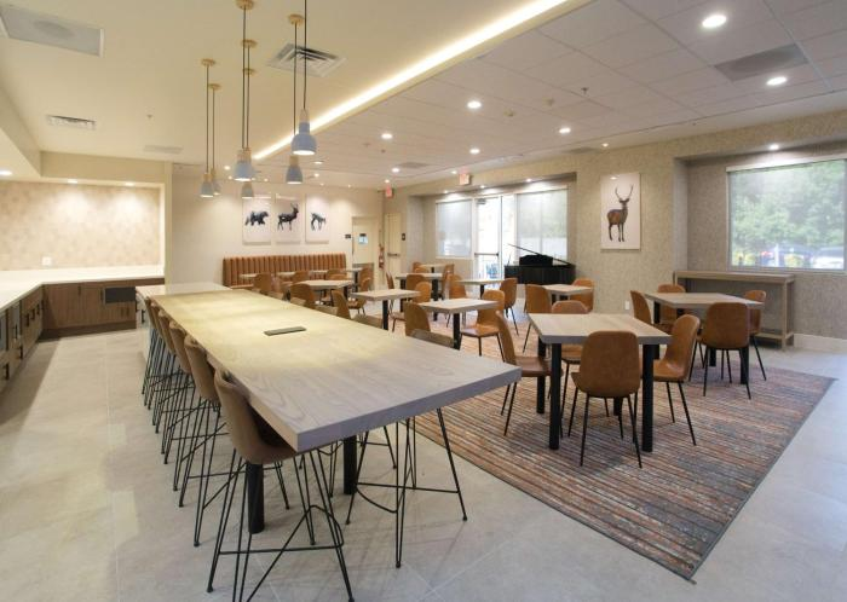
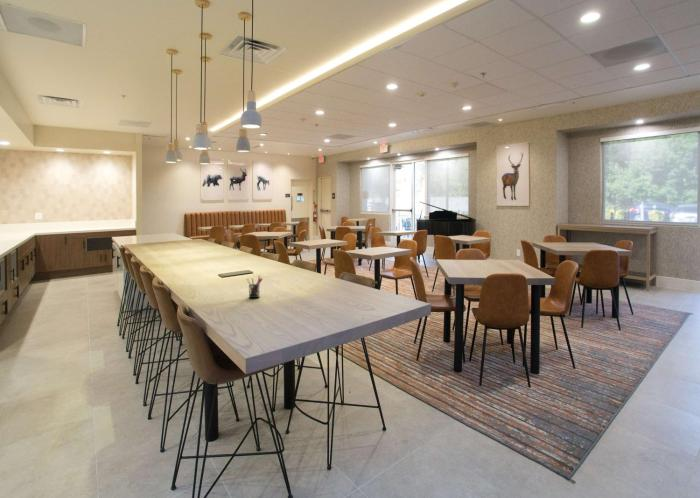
+ pen holder (254, 286)
